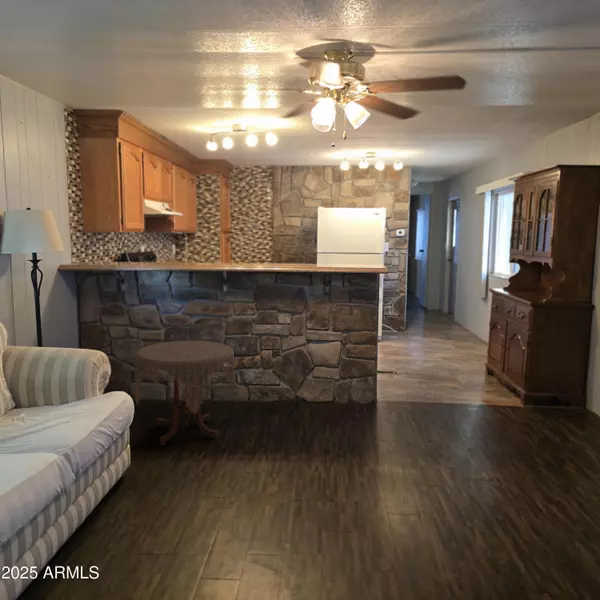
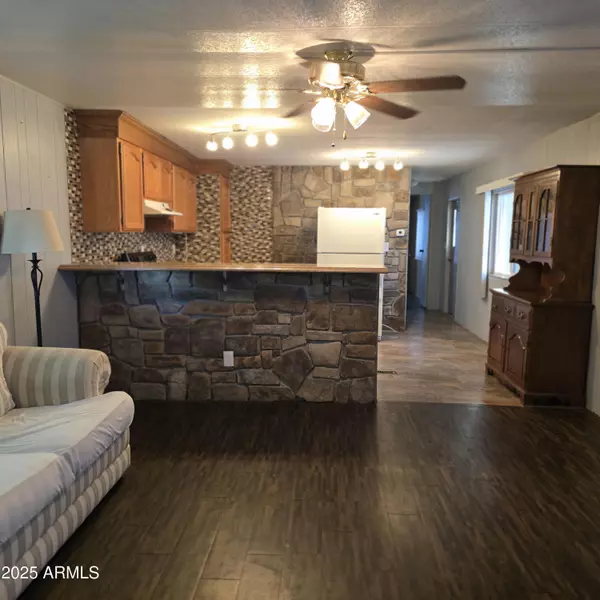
- side table (185, 391)
